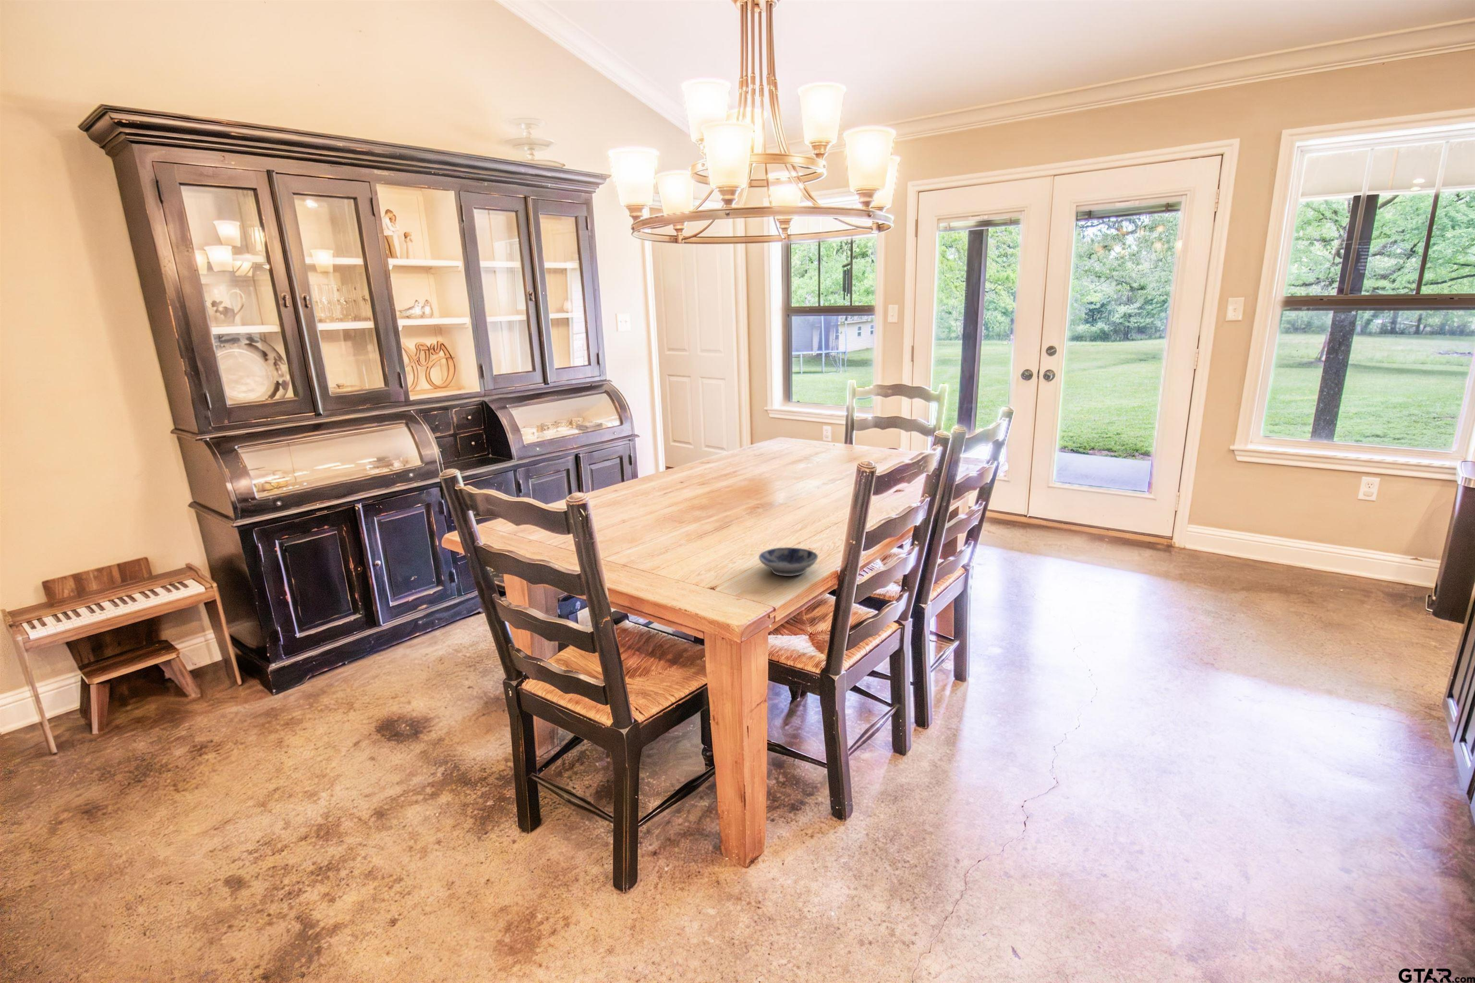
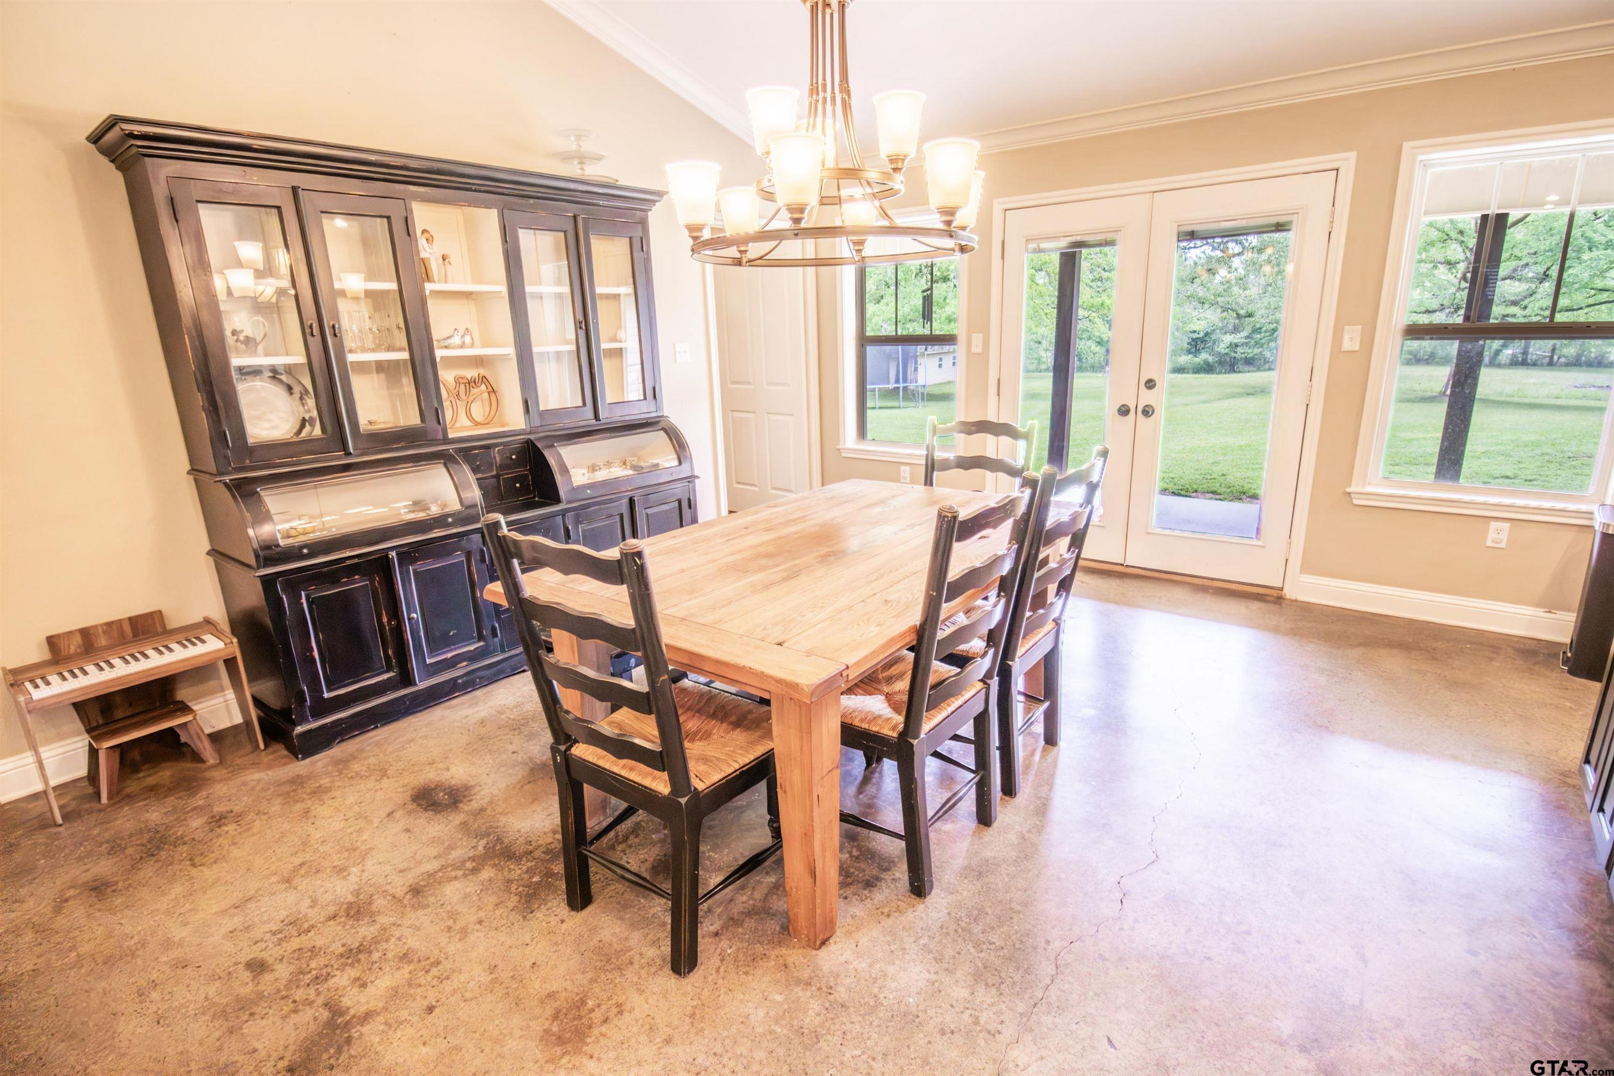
- bowl (788, 563)
